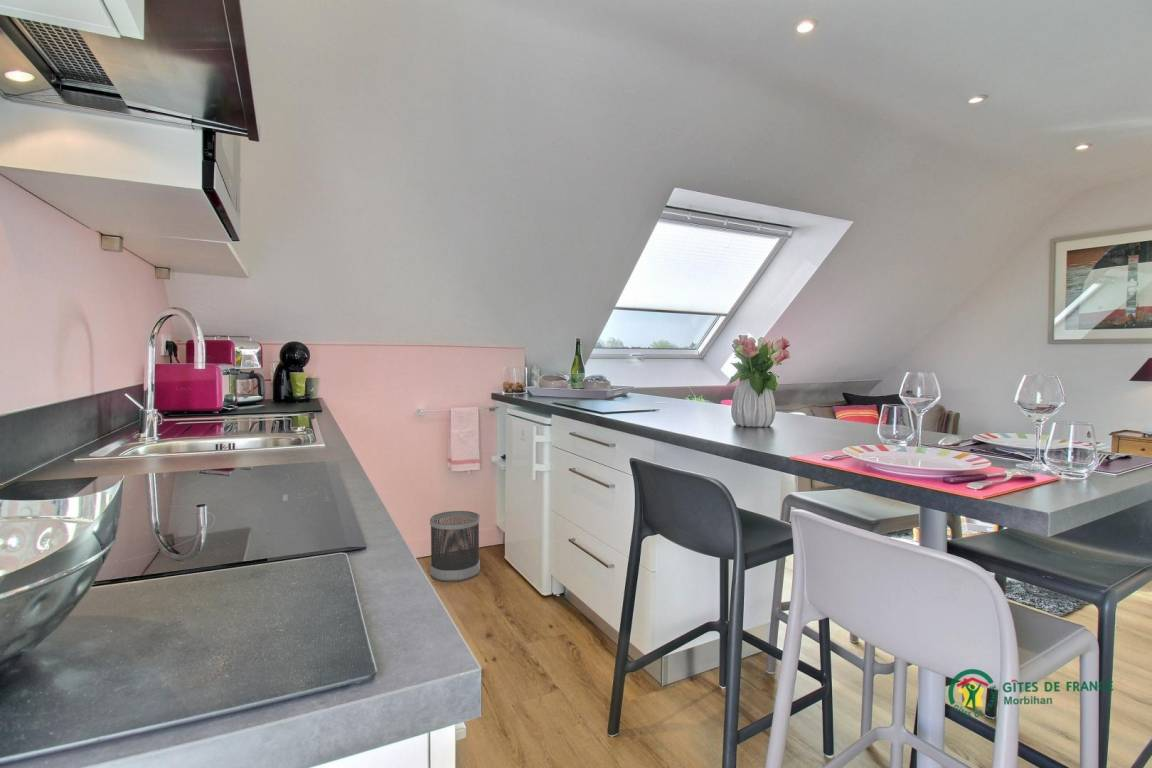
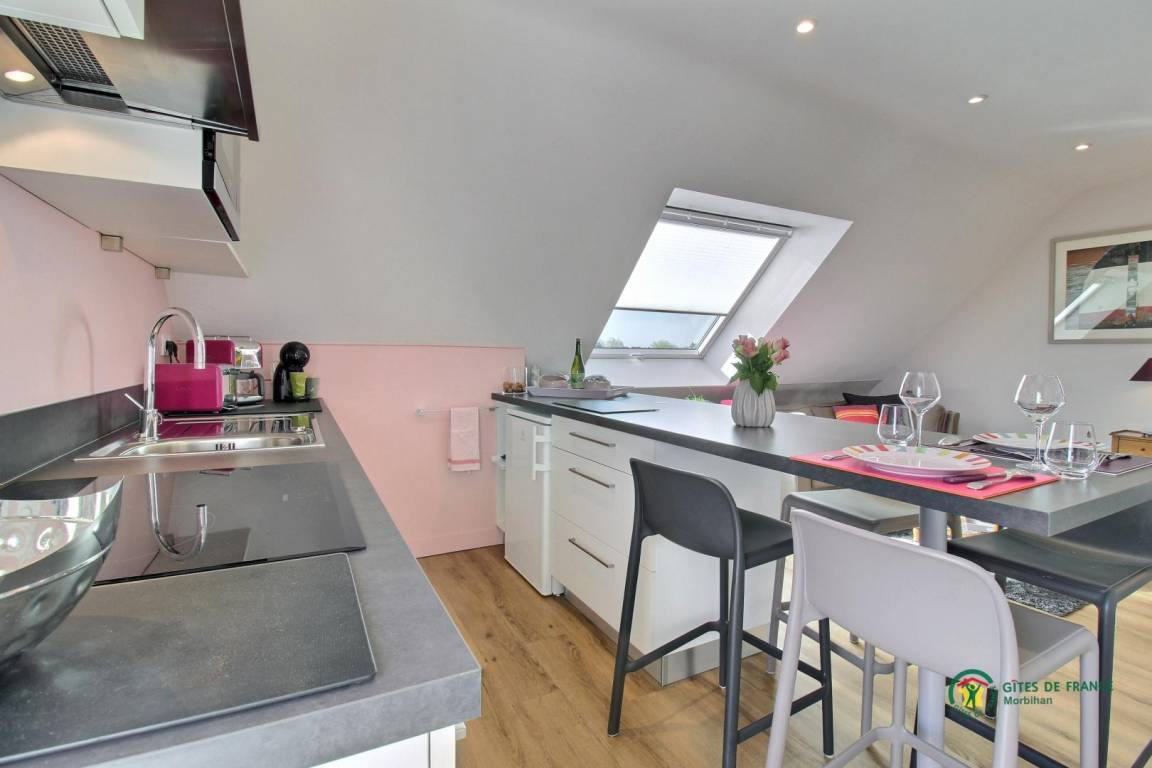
- wastebasket (455, 544)
